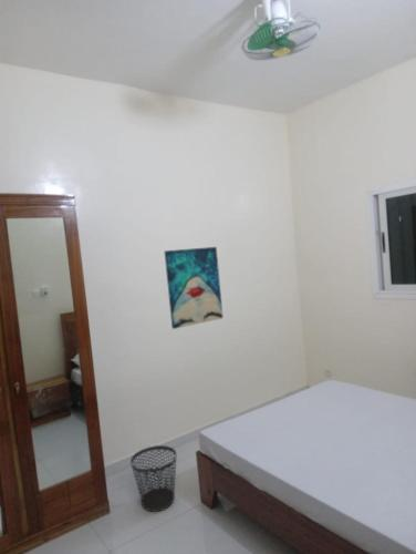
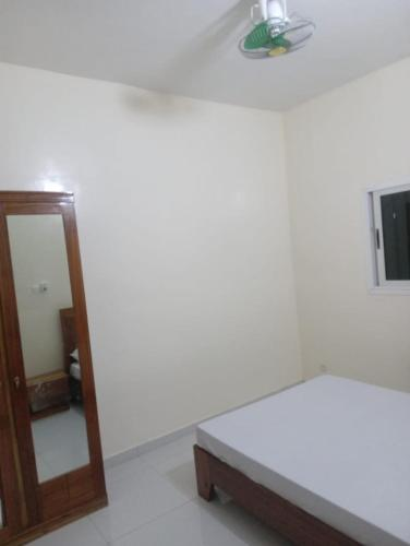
- wastebasket (156, 479)
- wall art (195, 286)
